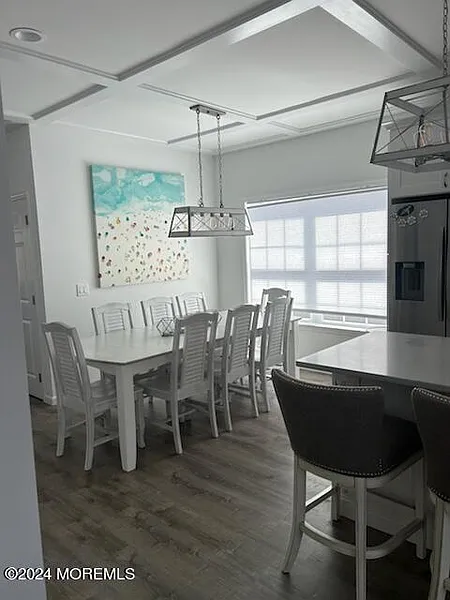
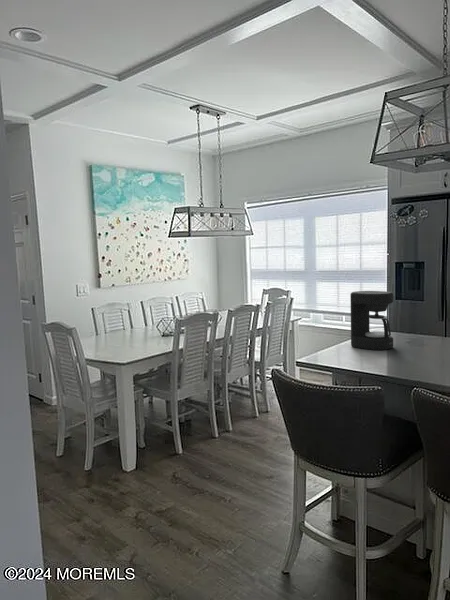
+ coffee maker (373, 318)
